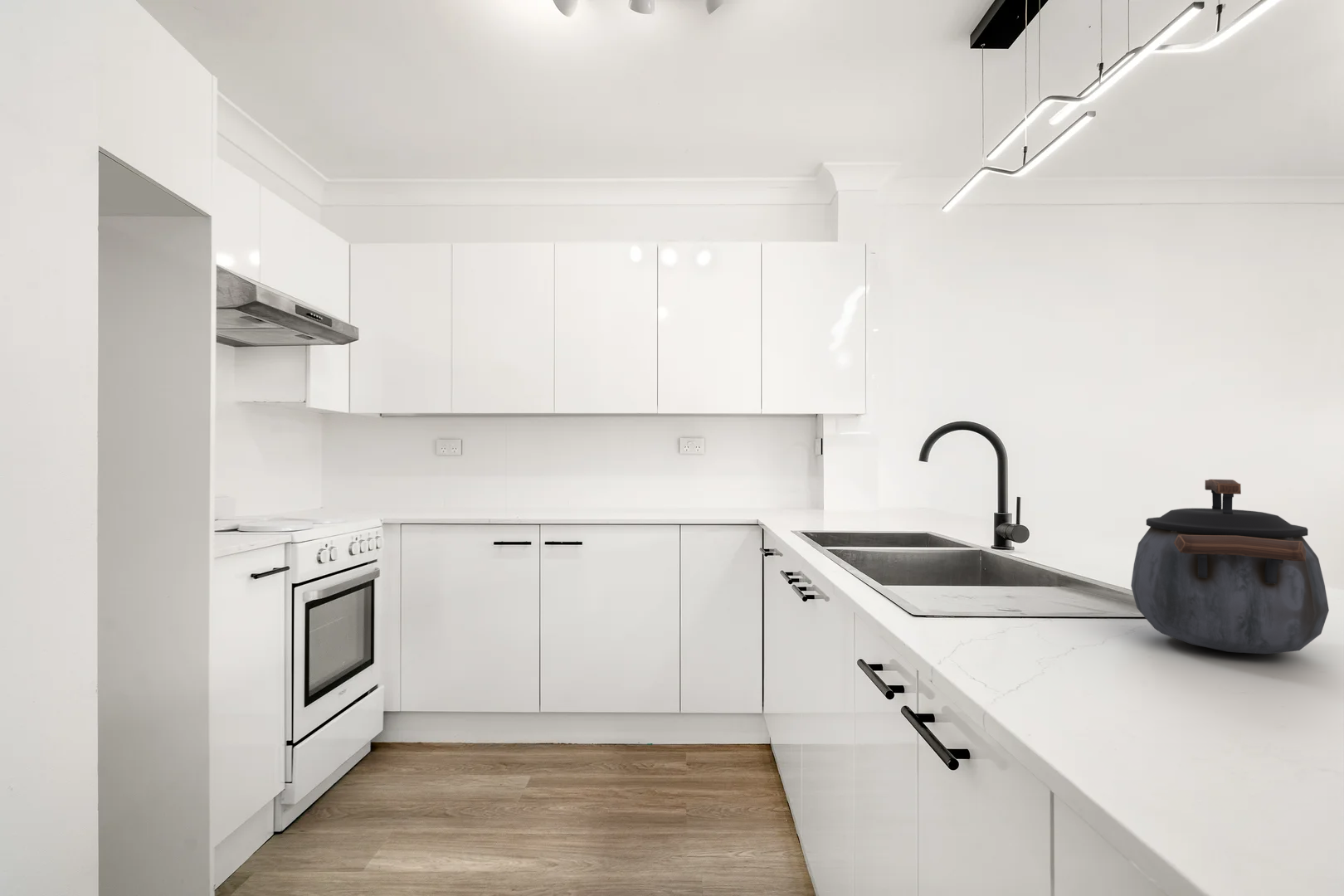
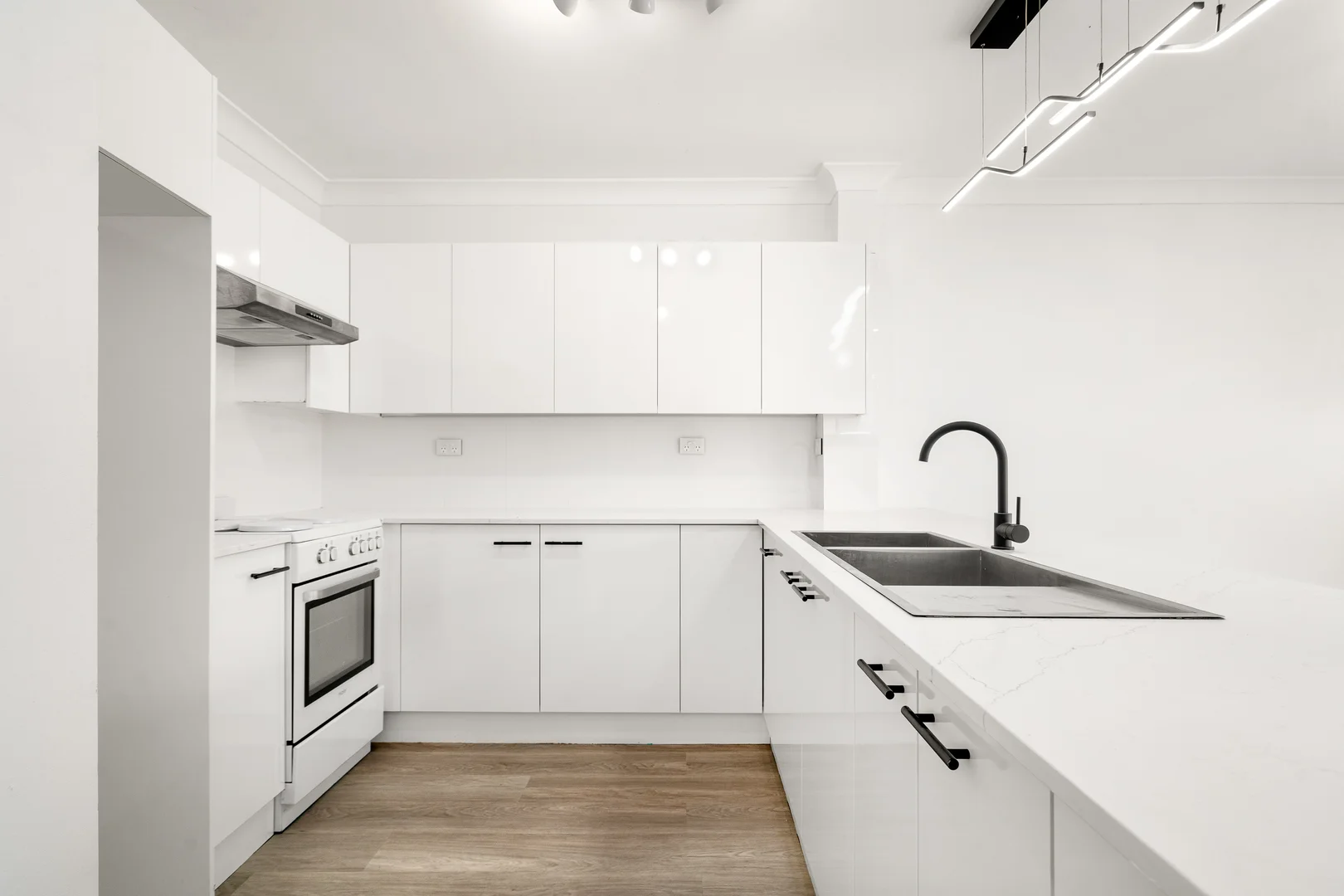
- kettle (1222, 562)
